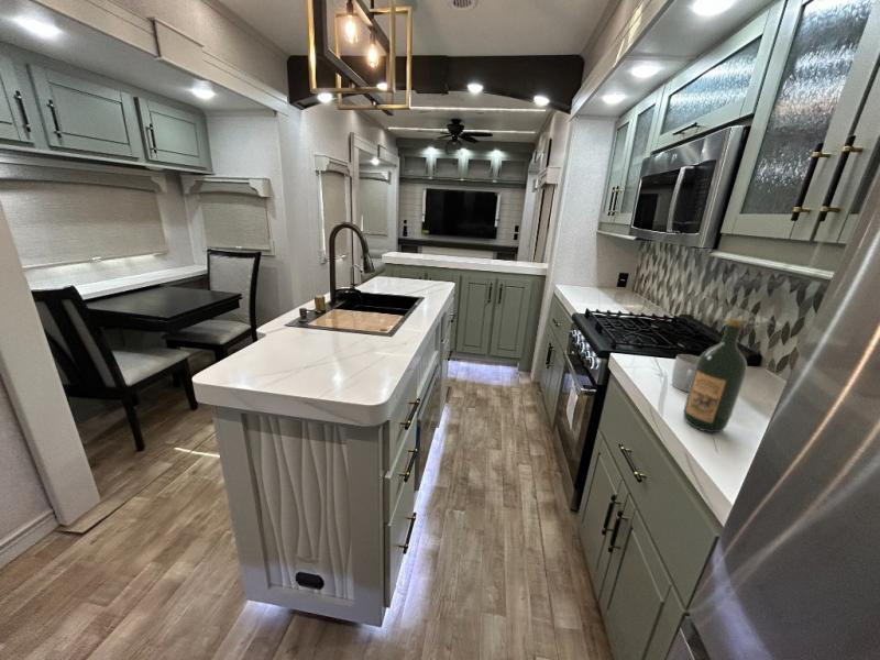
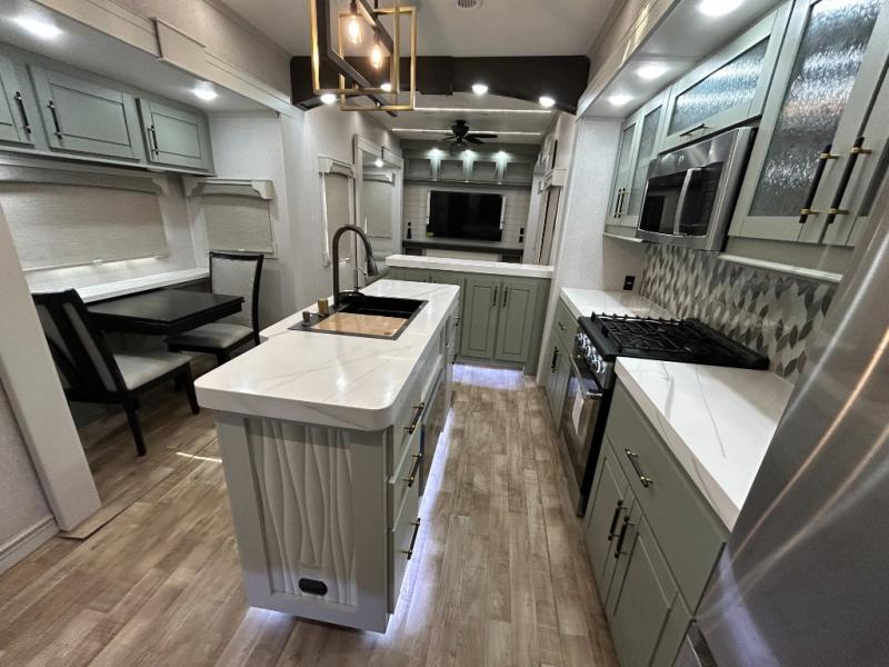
- wine bottle (718, 374)
- mug (689, 375)
